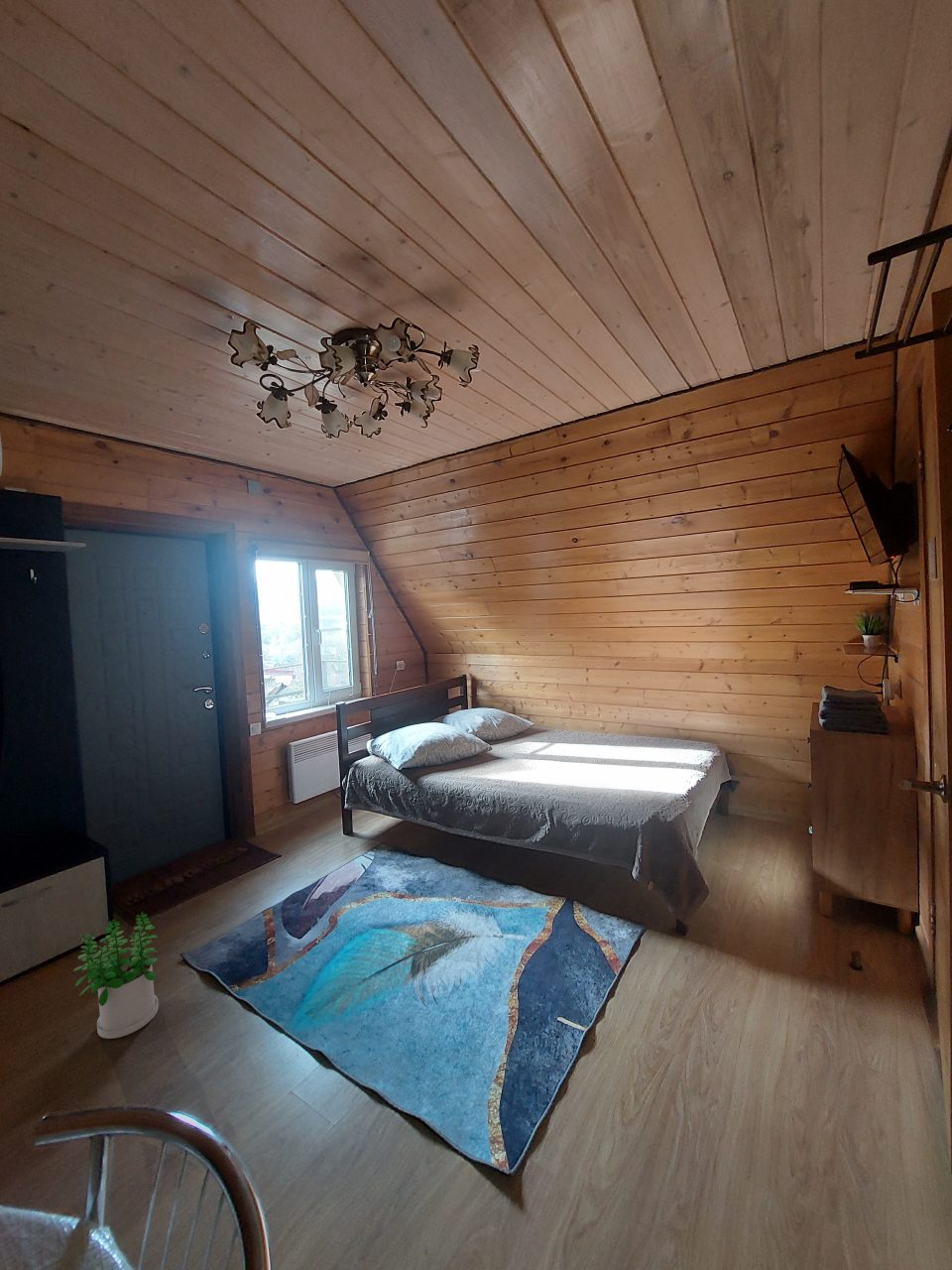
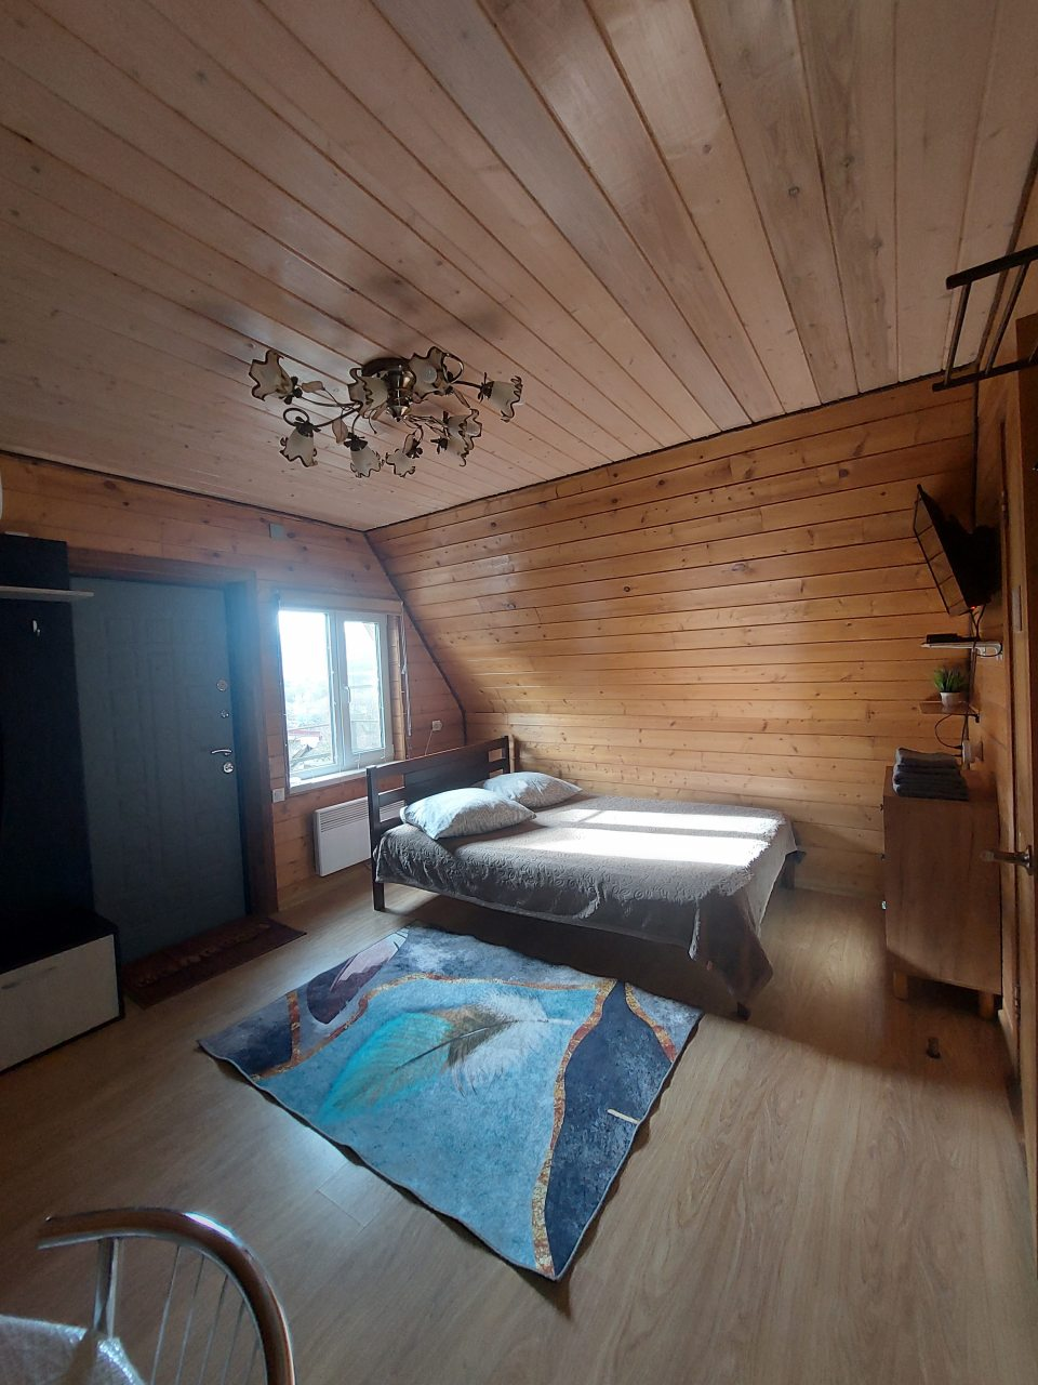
- potted plant (118, 973)
